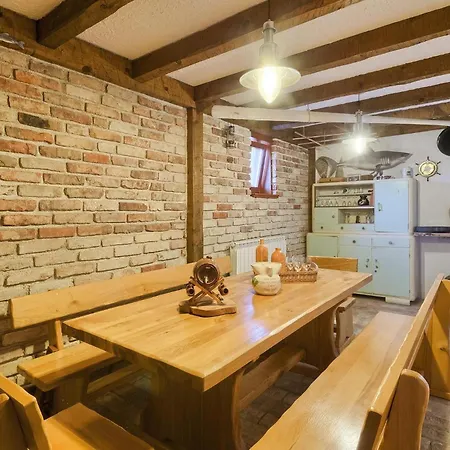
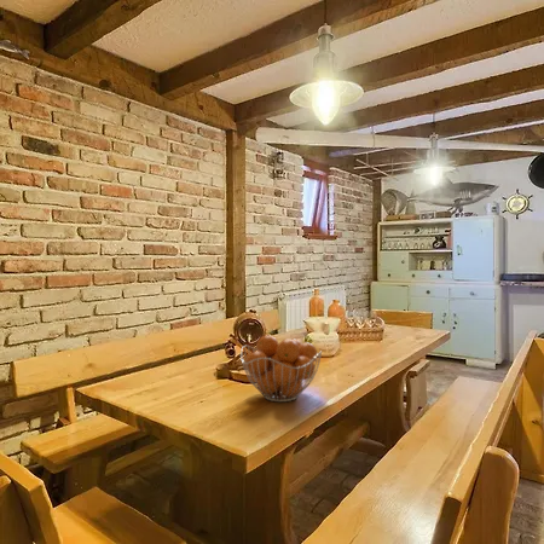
+ fruit basket (280, 366)
